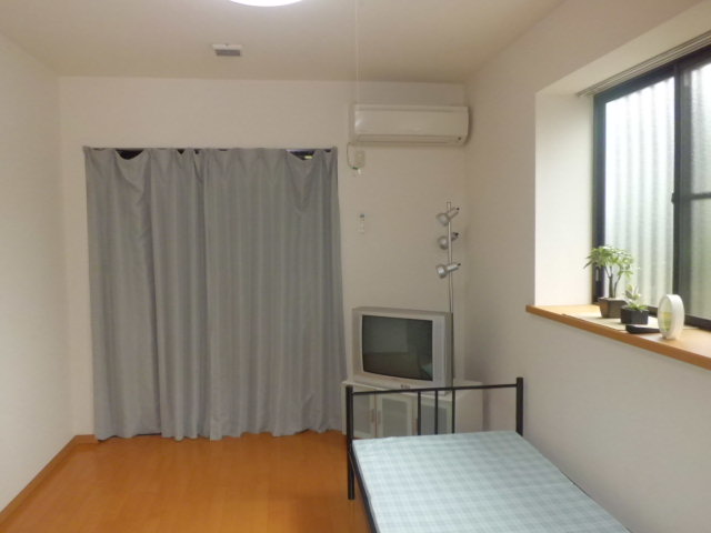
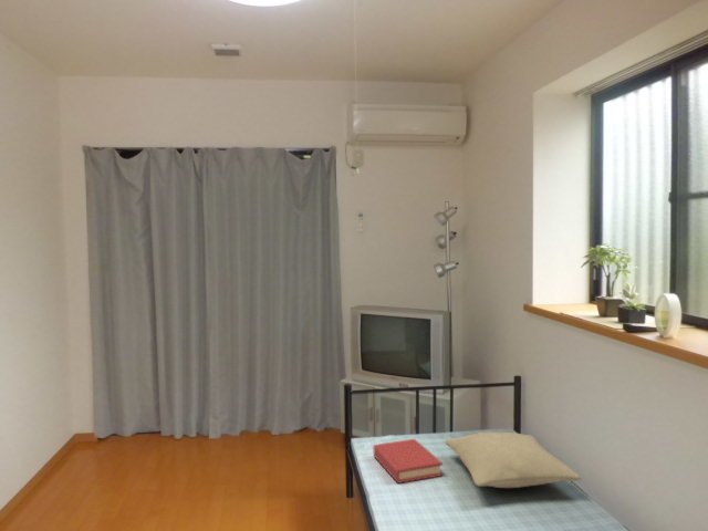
+ pillow (507, 458)
+ hardback book (406, 459)
